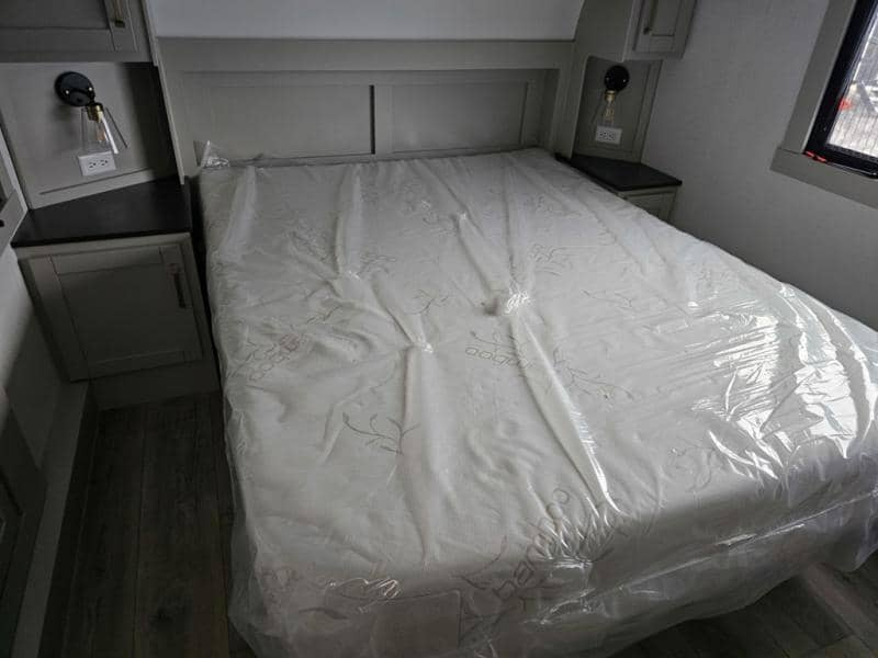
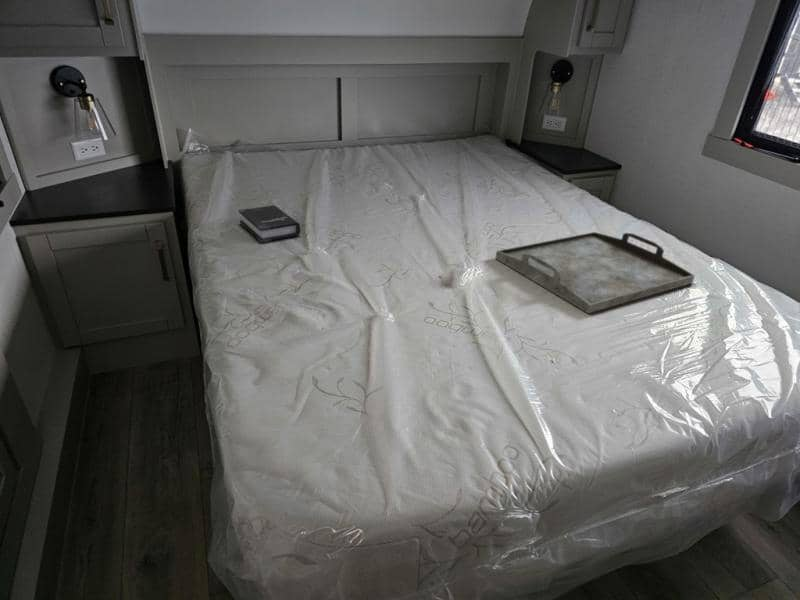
+ hardback book (269, 222)
+ serving tray (593, 259)
